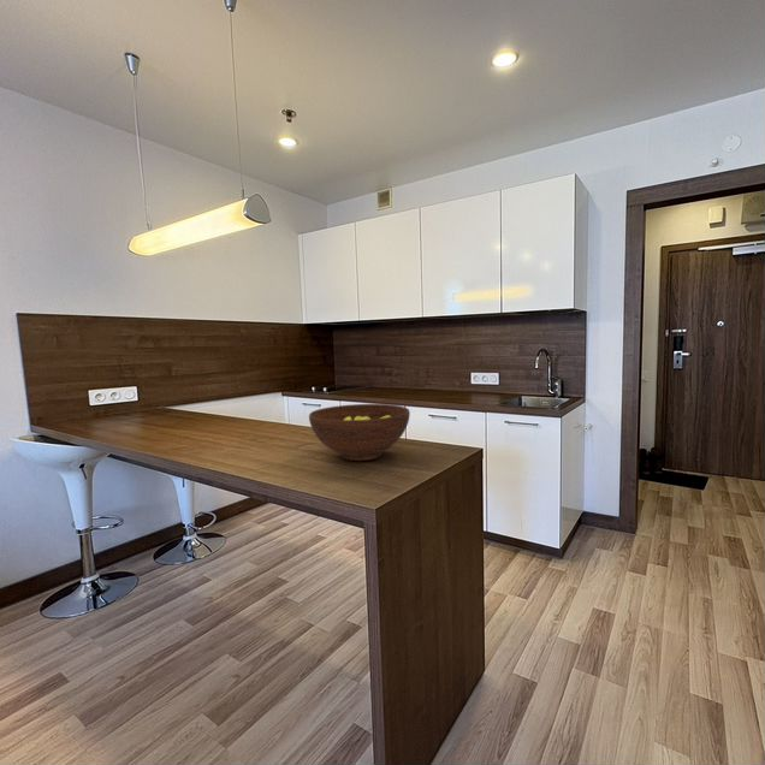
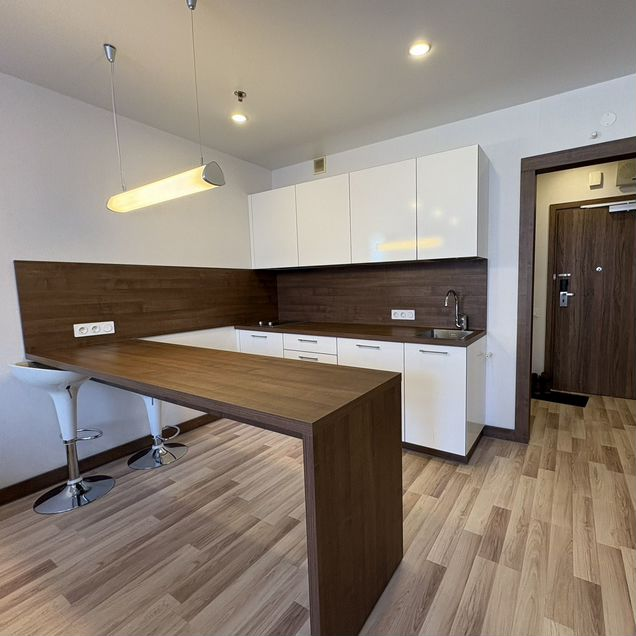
- fruit bowl (360, 433)
